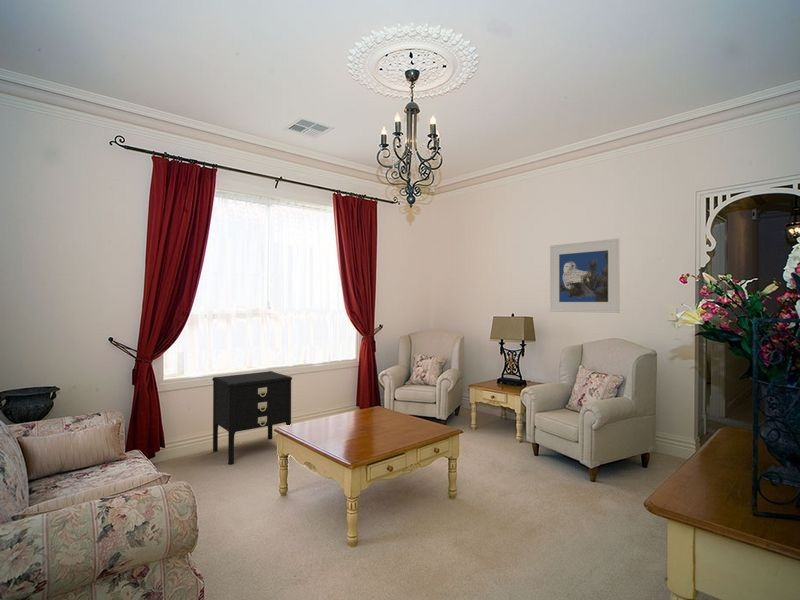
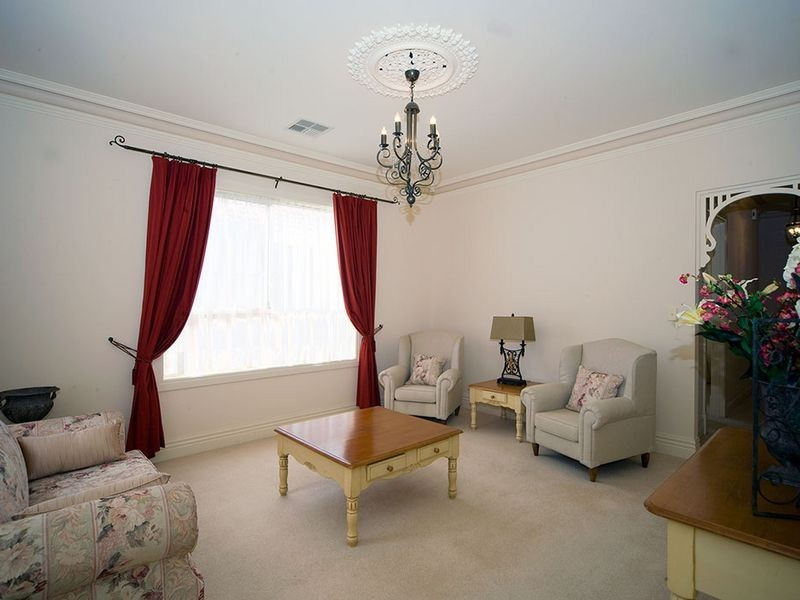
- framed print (582, 277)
- nightstand (252, 413)
